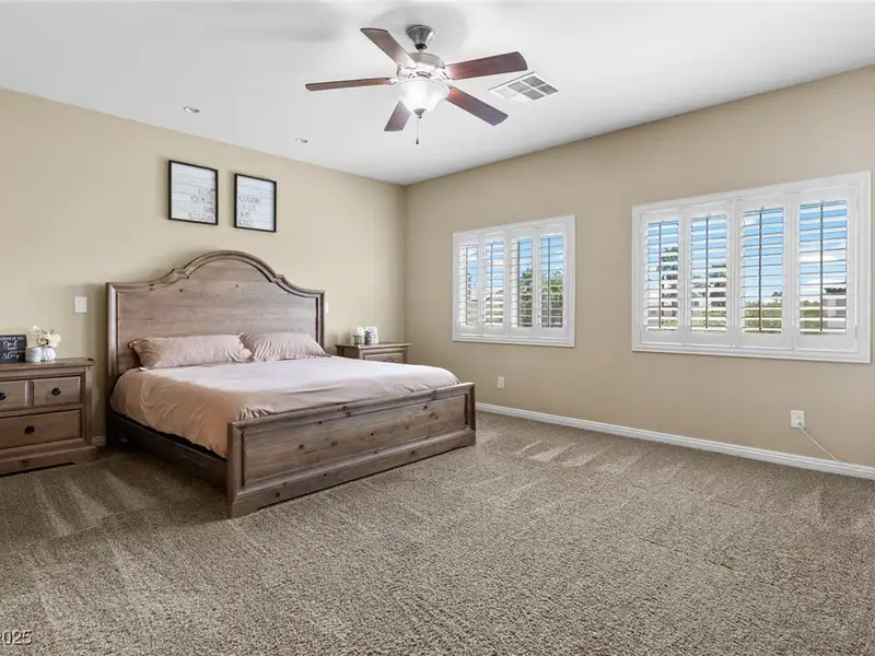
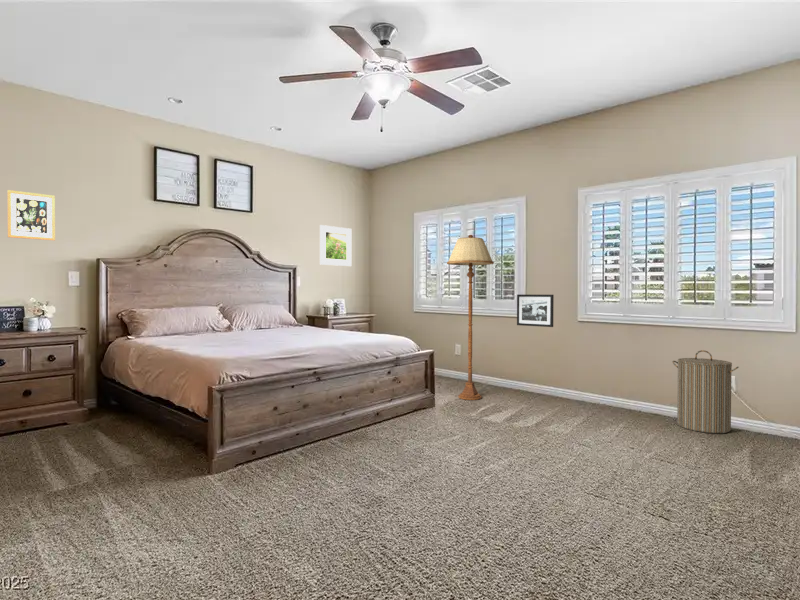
+ picture frame (534, 310)
+ laundry hamper (703, 388)
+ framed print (336, 246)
+ wall art (31, 215)
+ floor lamp (469, 316)
